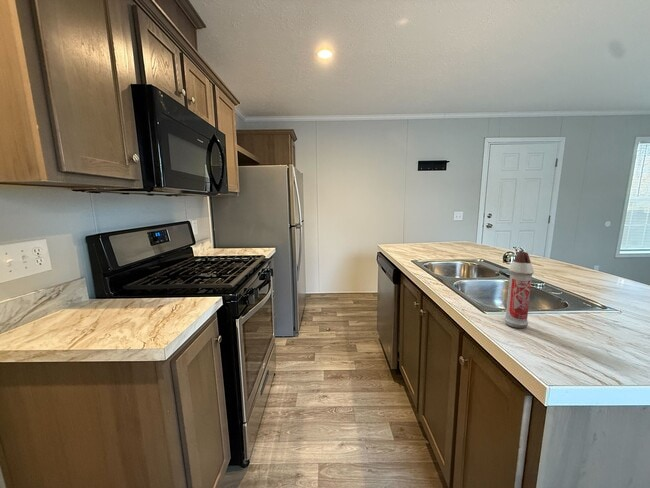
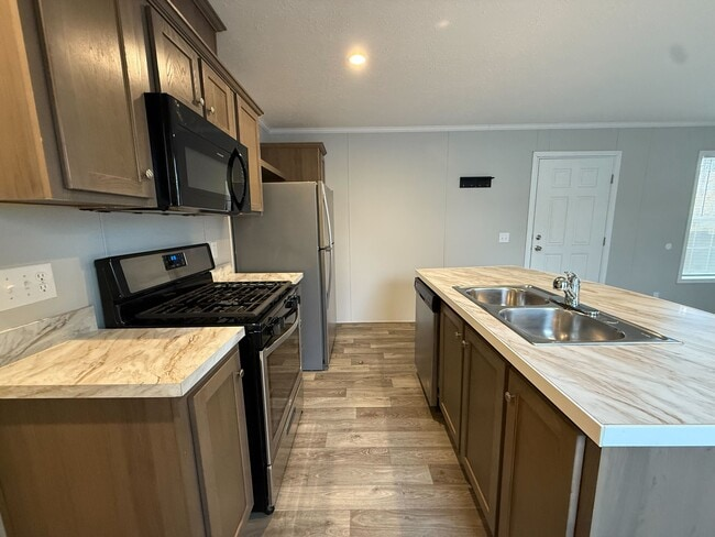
- spray bottle (519, 289)
